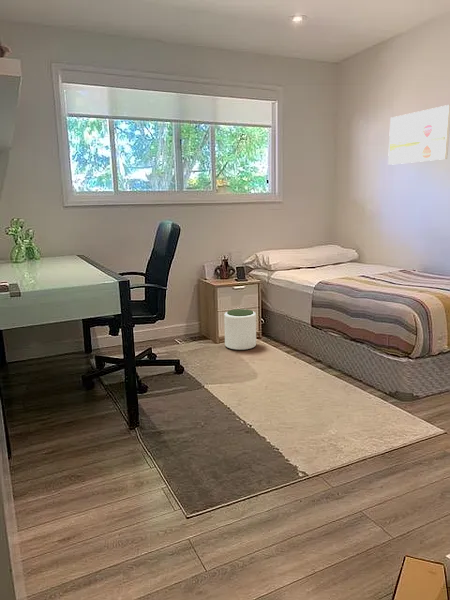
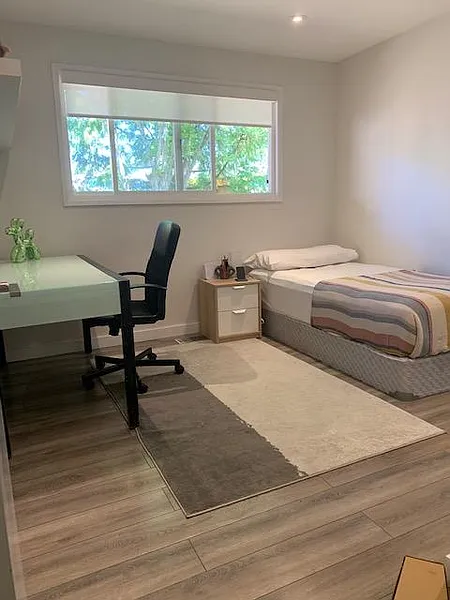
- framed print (417, 137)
- plant pot (240, 329)
